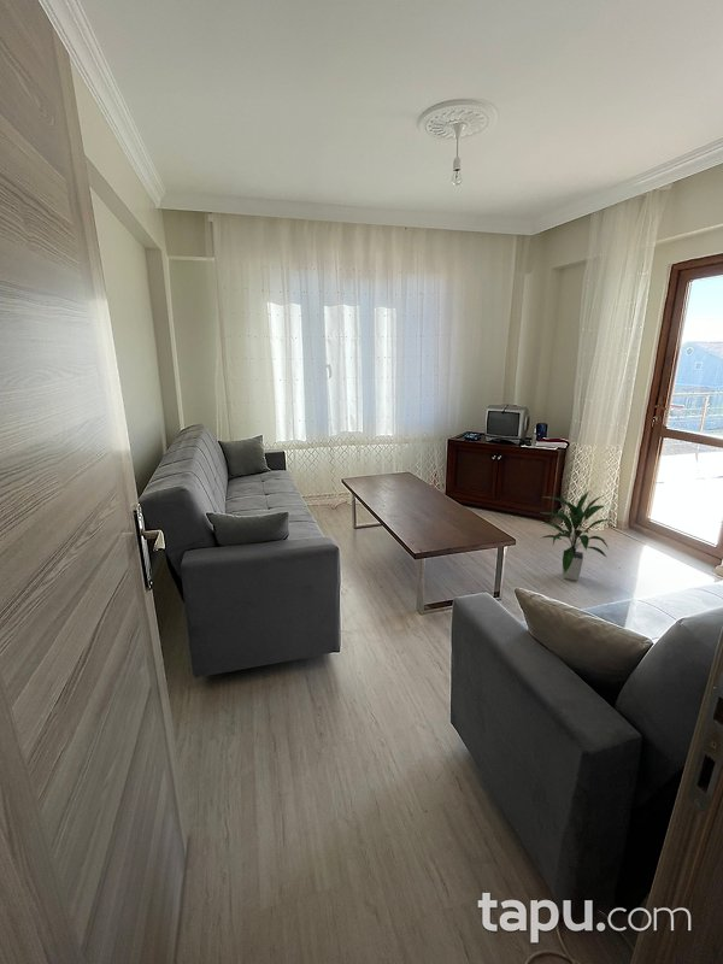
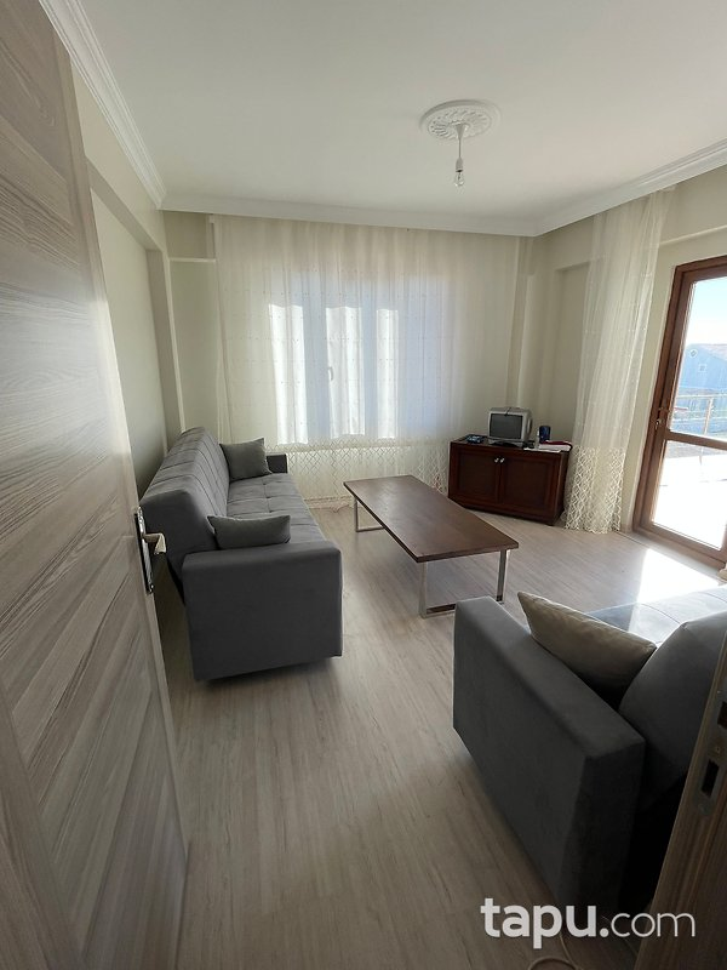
- indoor plant (574, 534)
